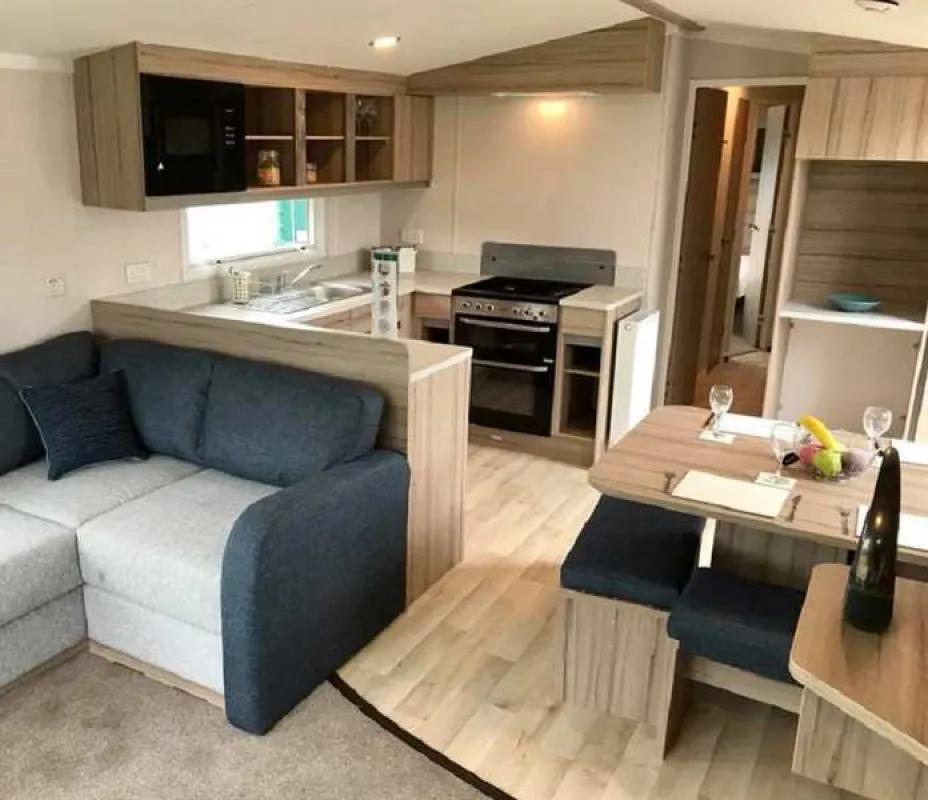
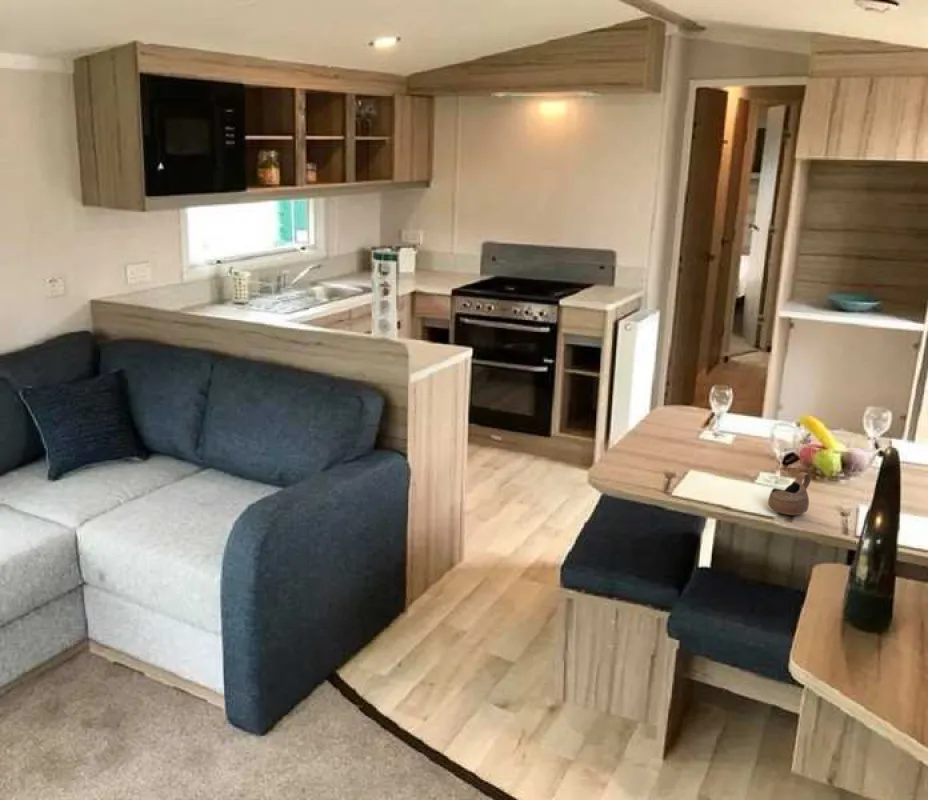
+ cup (794, 494)
